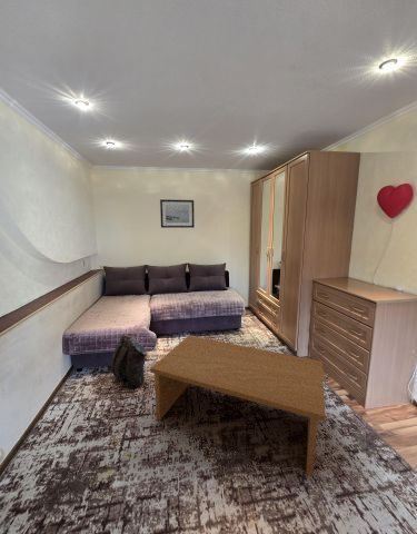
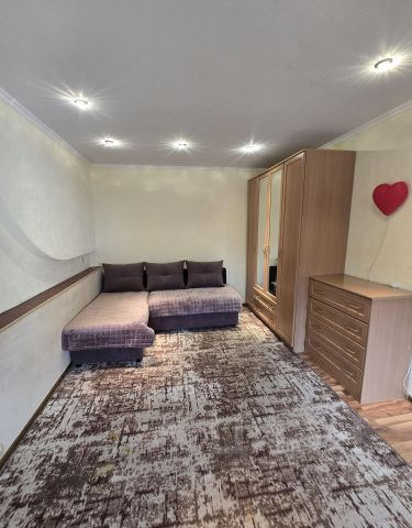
- wall art (177, 214)
- backpack (128, 358)
- coffee table (237, 389)
